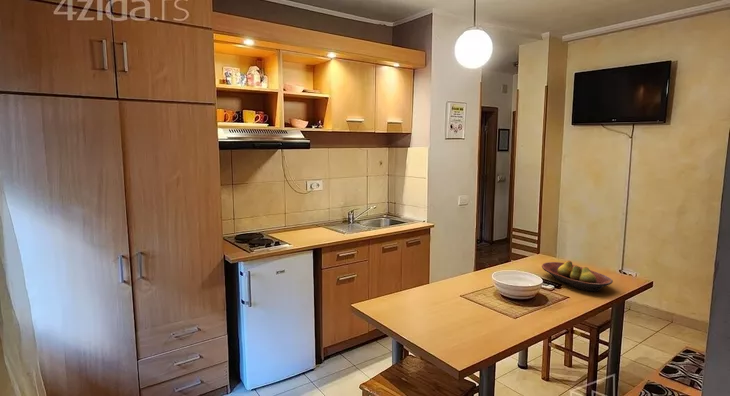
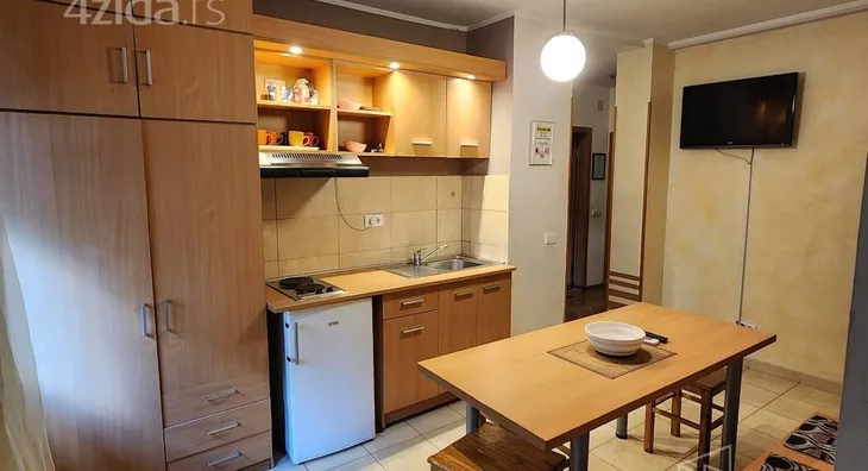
- fruit bowl (575, 273)
